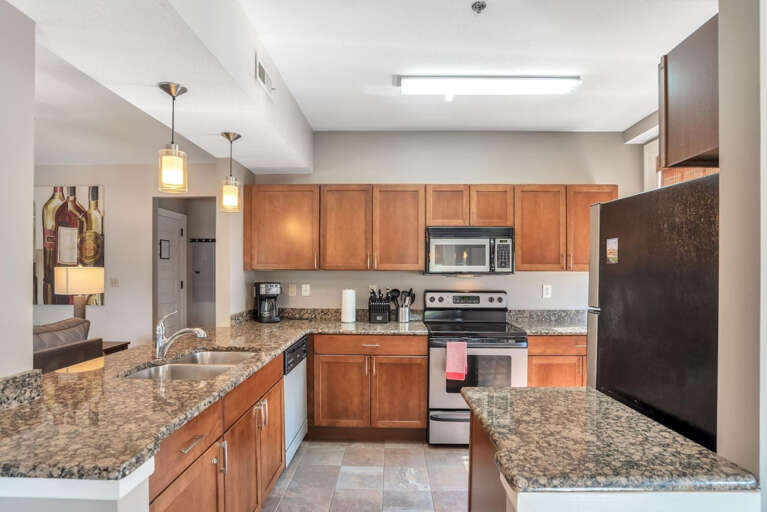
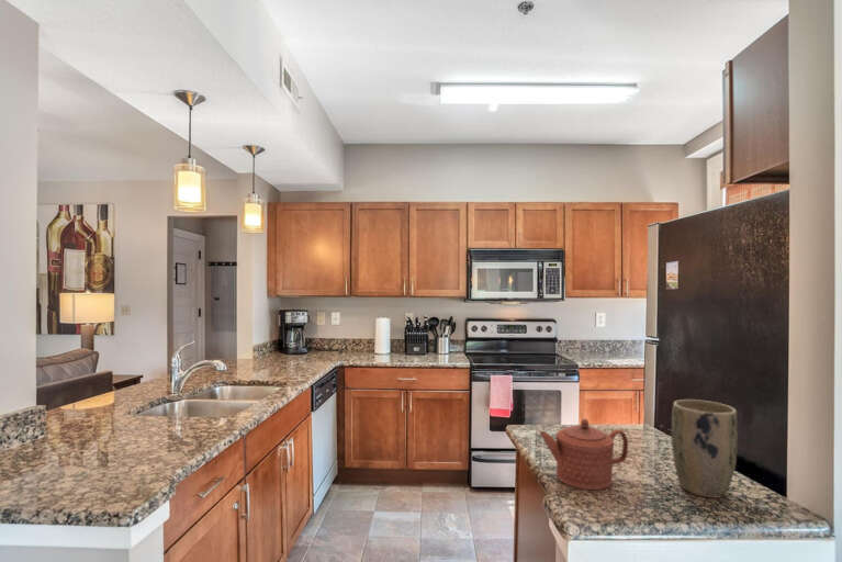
+ teapot (583, 448)
+ plant pot (703, 447)
